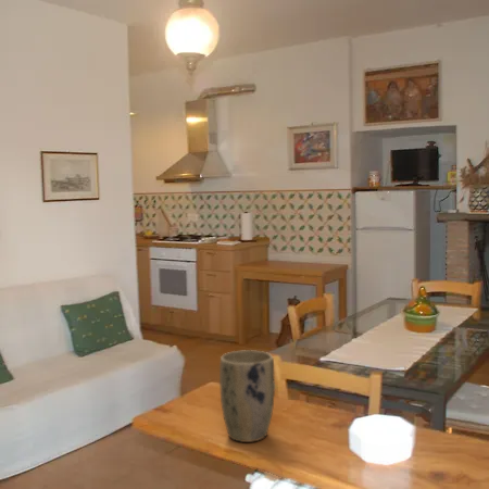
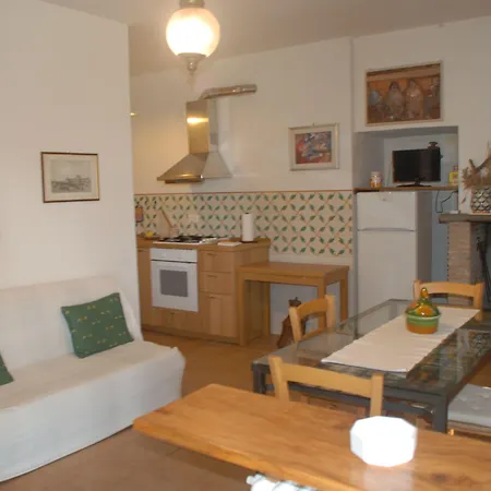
- plant pot (247, 396)
